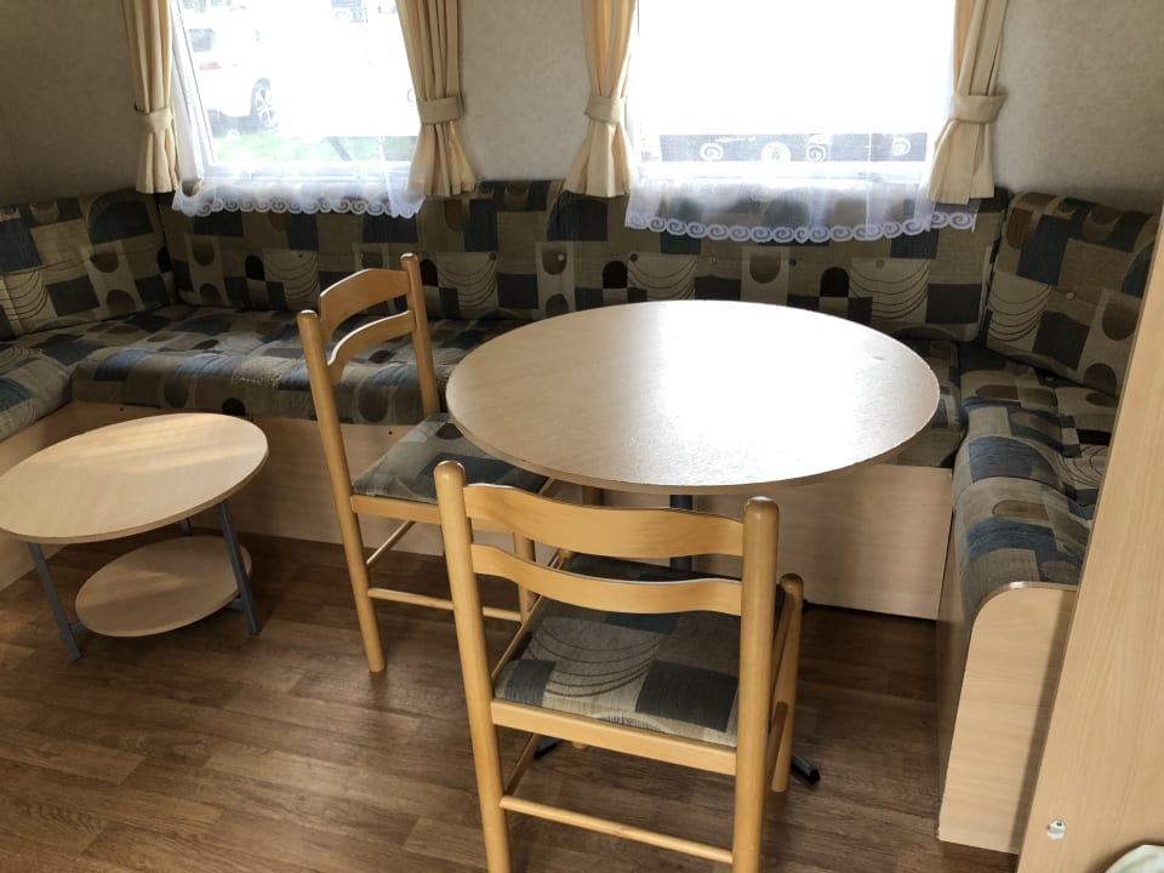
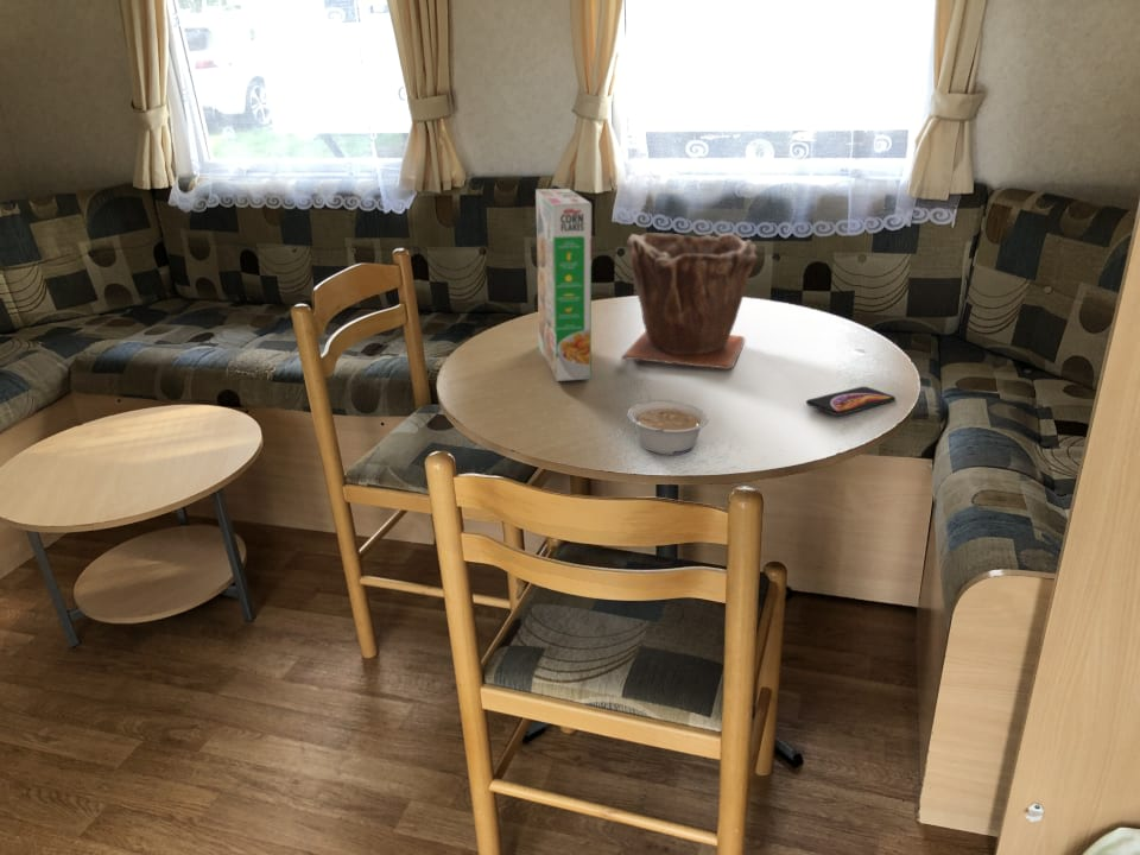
+ cereal box (562, 281)
+ smartphone (850, 400)
+ plant pot (688, 294)
+ legume (669, 428)
